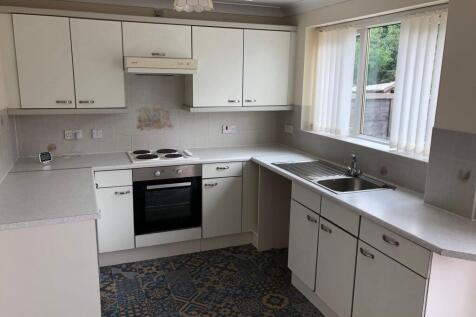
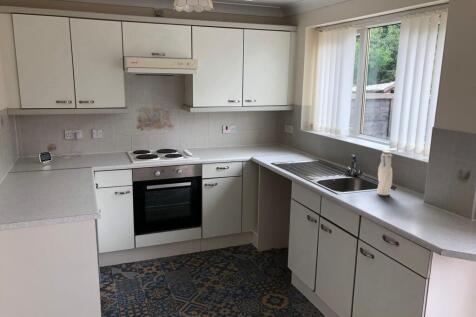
+ water bottle (385, 173)
